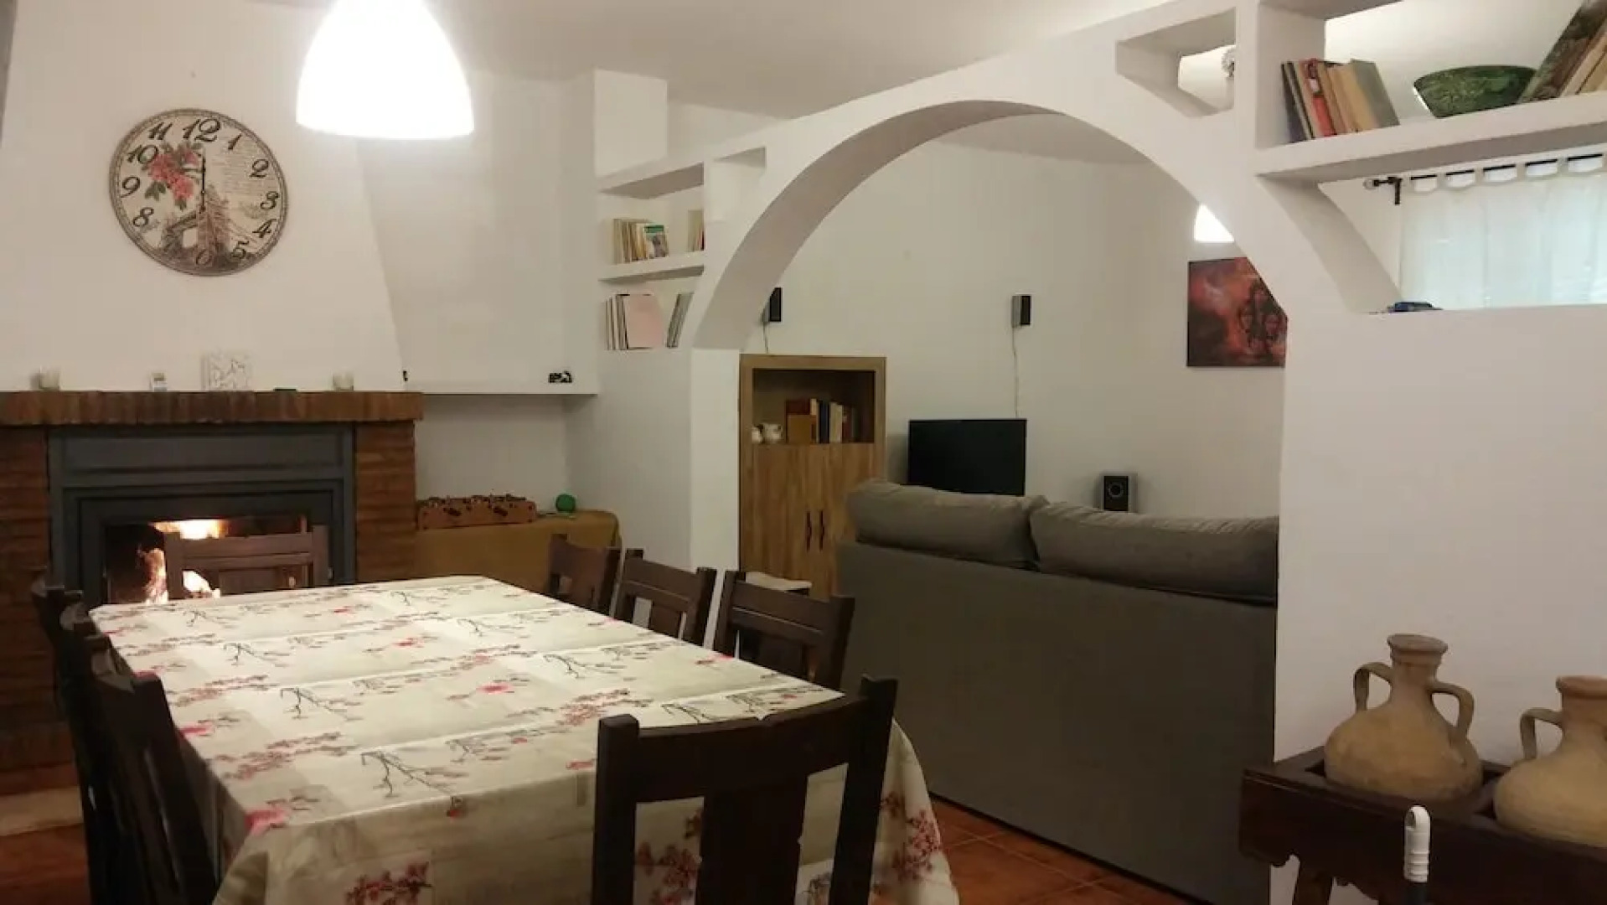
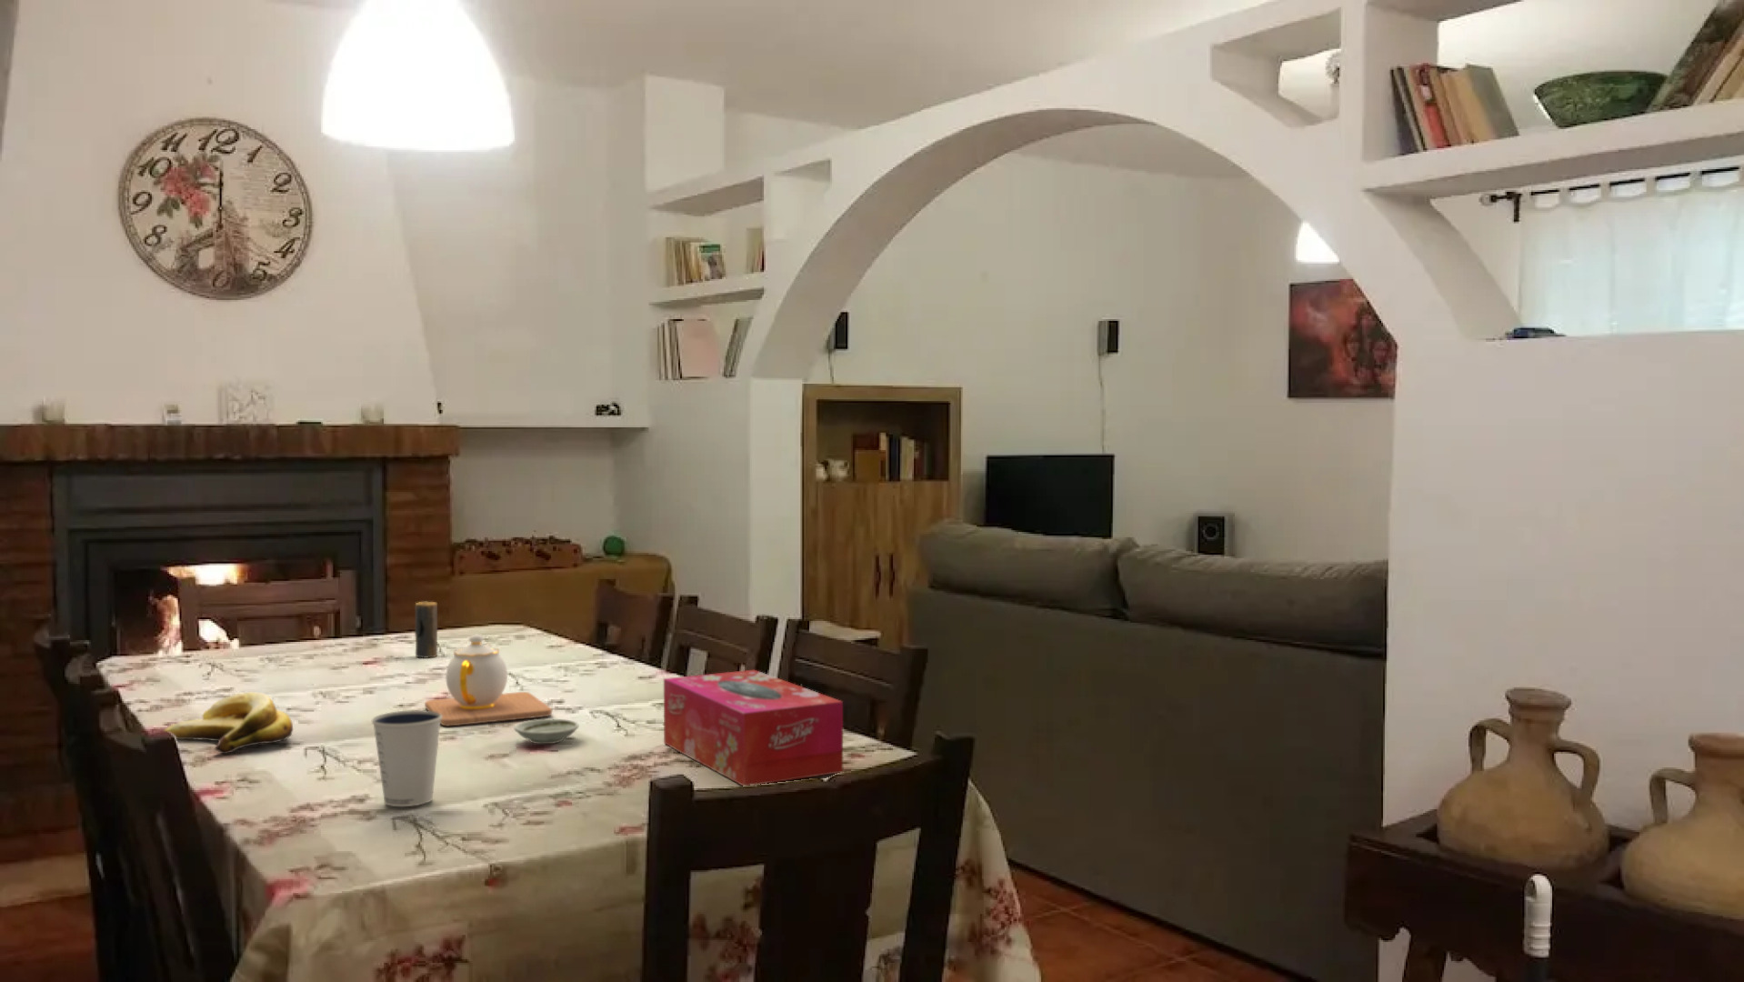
+ candle (425, 629)
+ saucer (546, 732)
+ banana (225, 720)
+ dixie cup (407, 759)
+ tissue box (750, 723)
+ teapot (486, 672)
